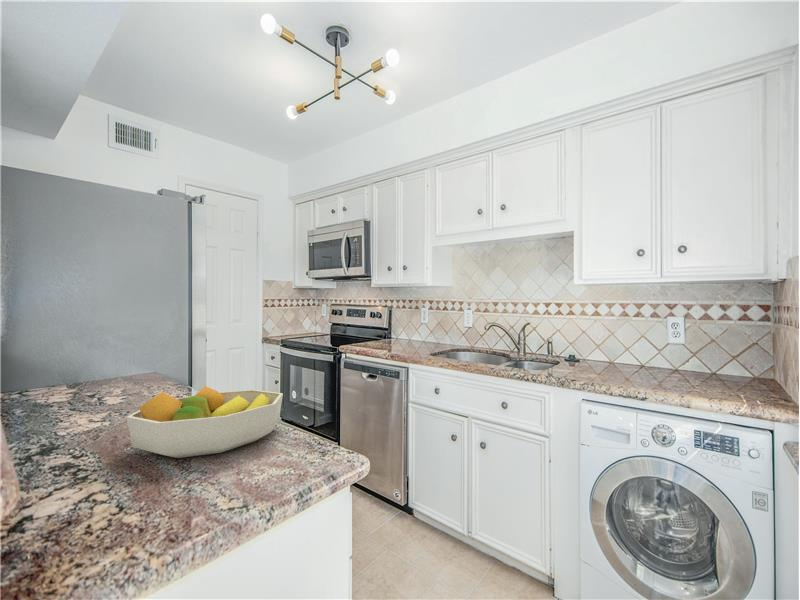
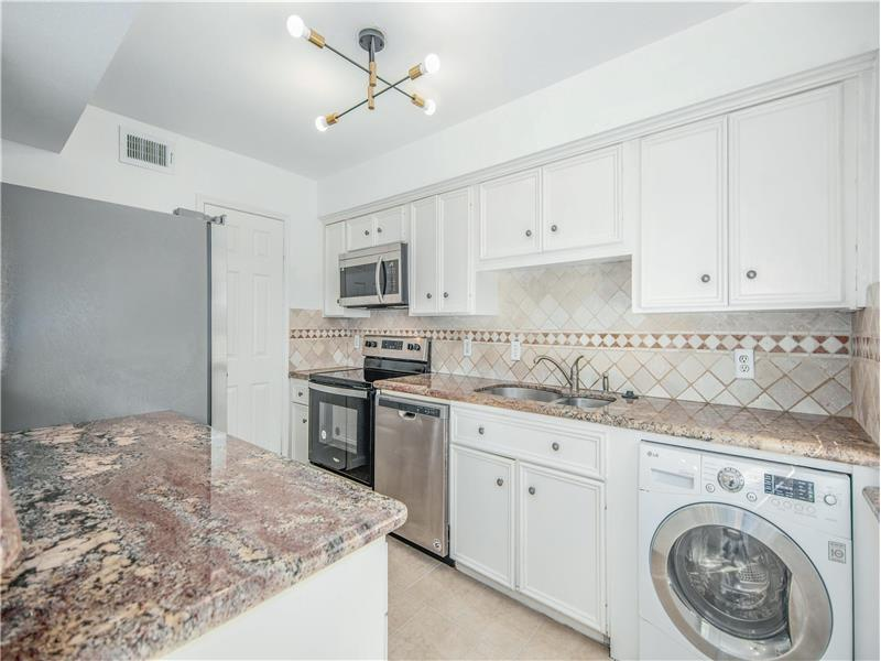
- fruit bowl (213, 413)
